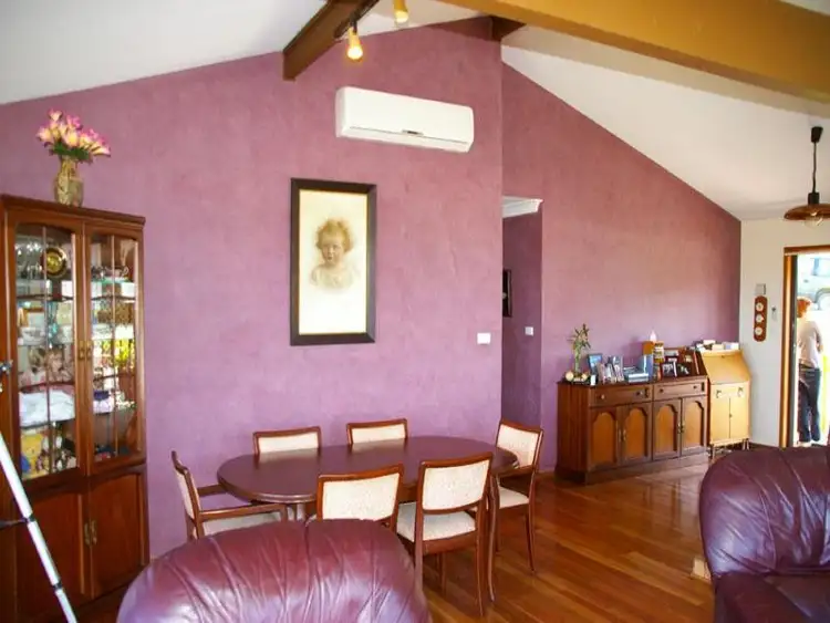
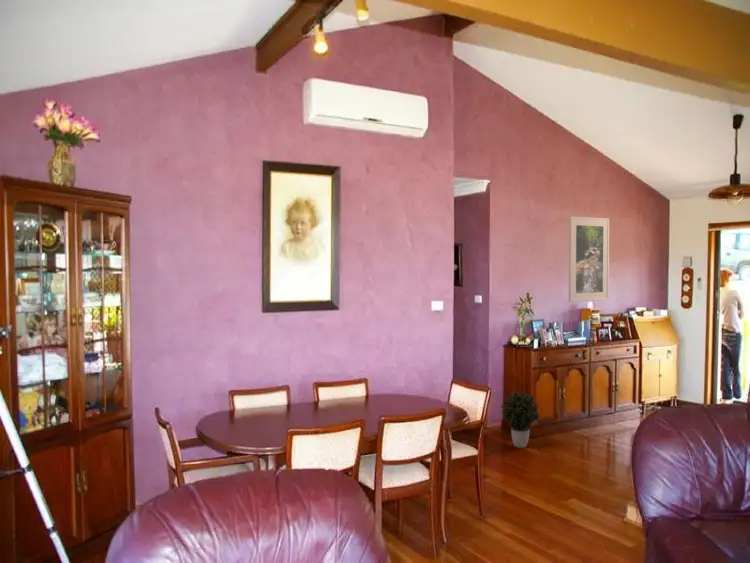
+ potted plant (520, 419)
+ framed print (589, 259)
